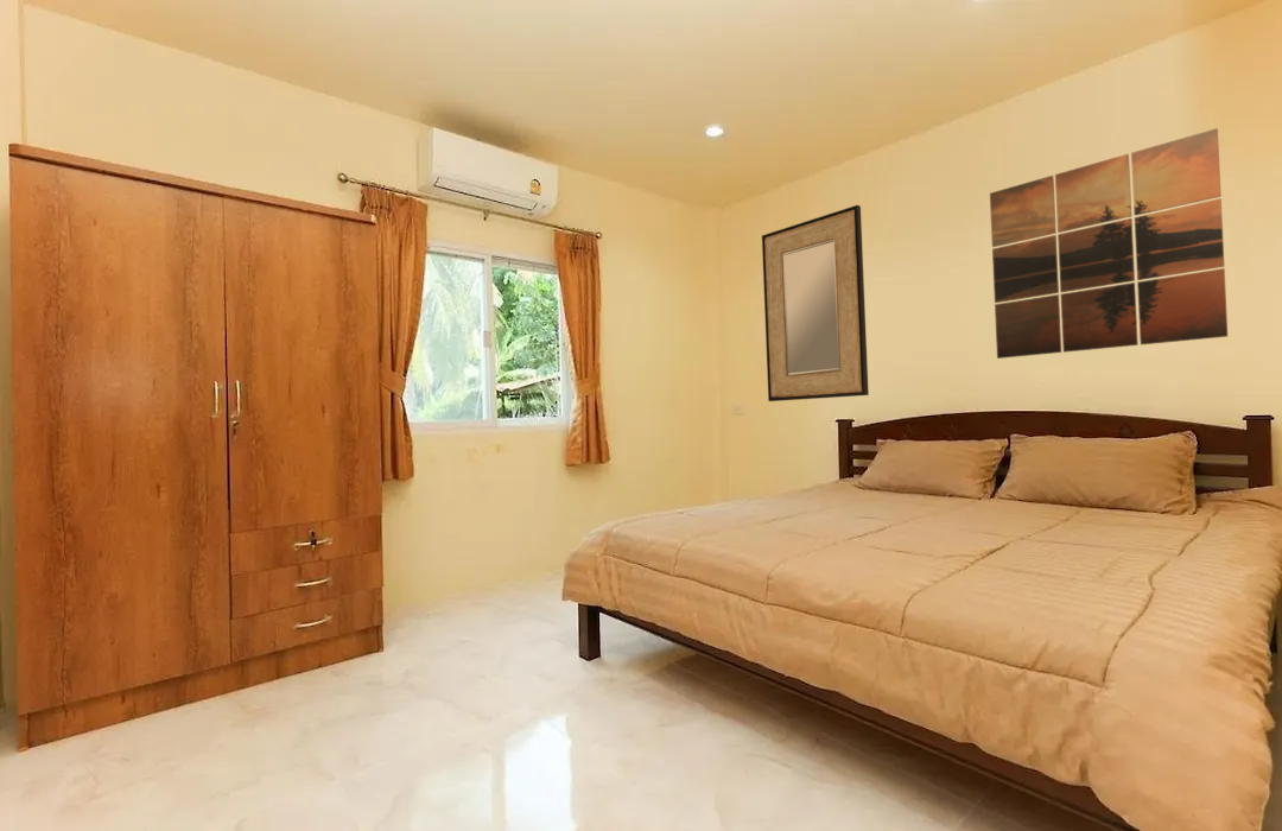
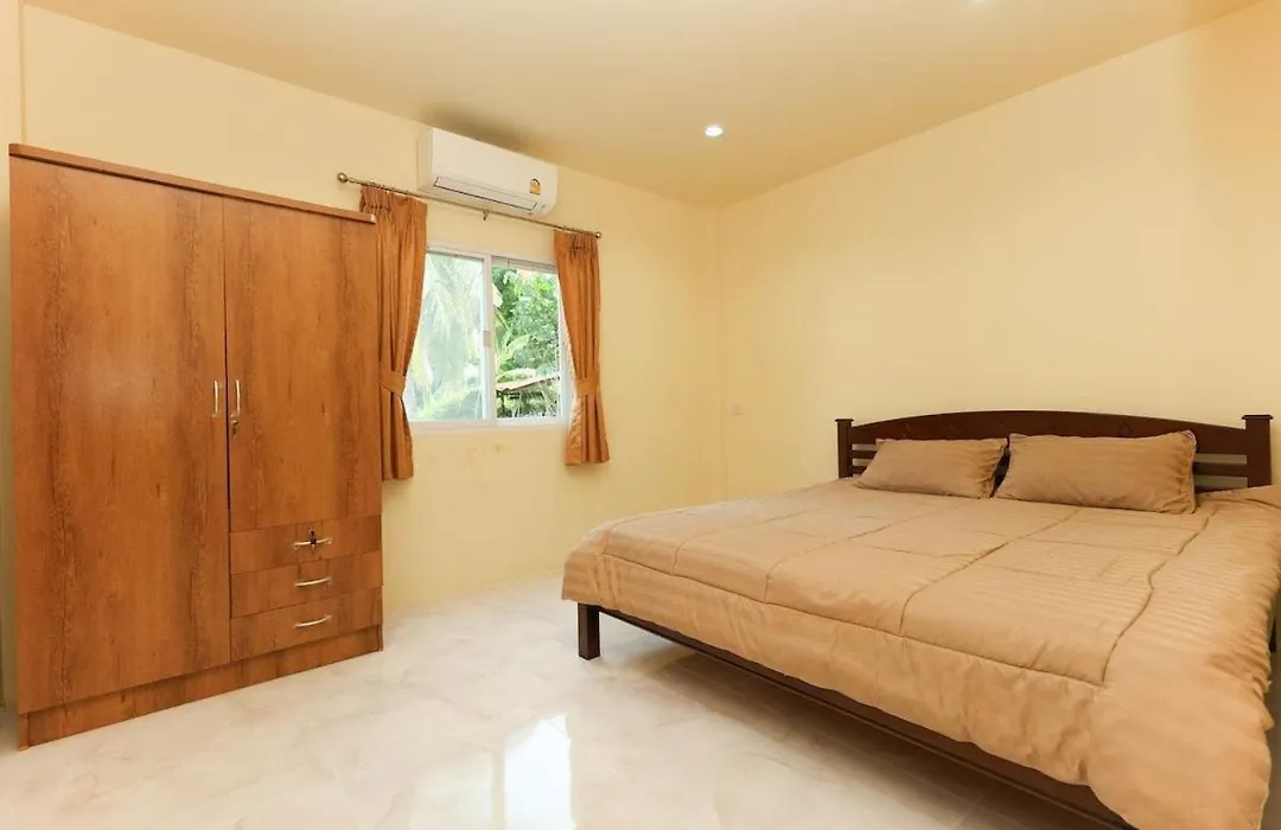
- wall art (1094, 256)
- home mirror (811, 310)
